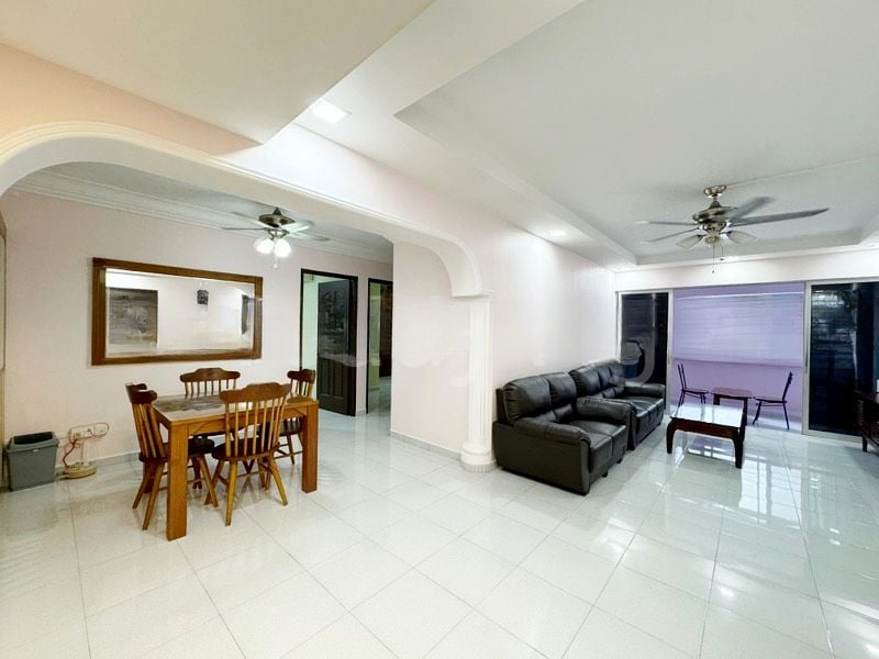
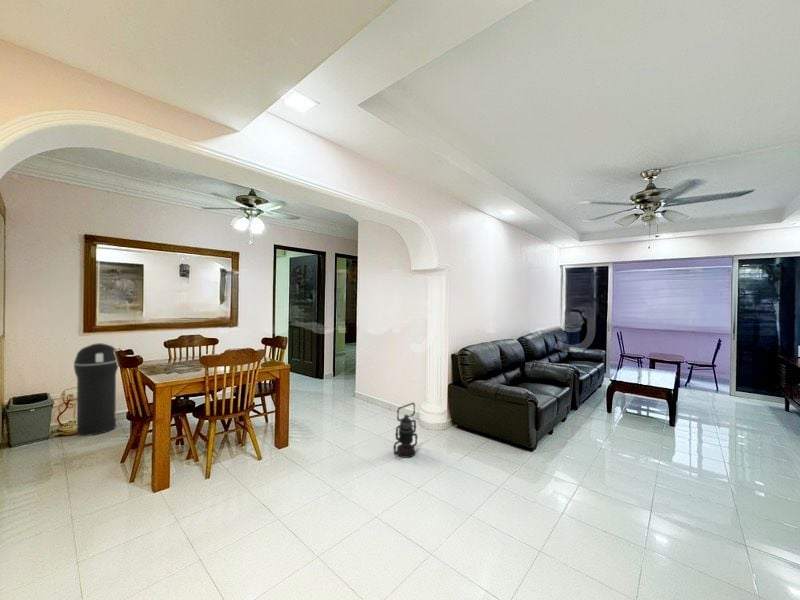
+ lantern (406, 428)
+ trash can (97, 386)
